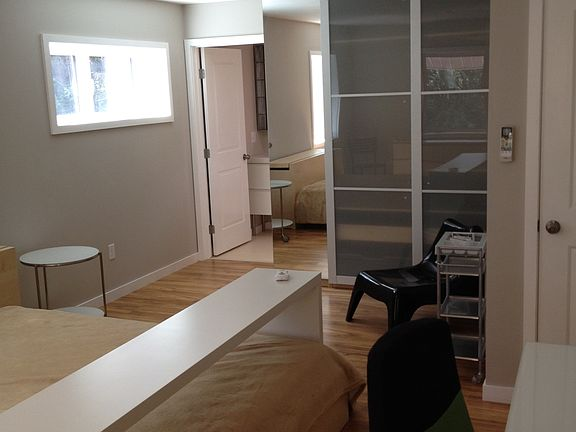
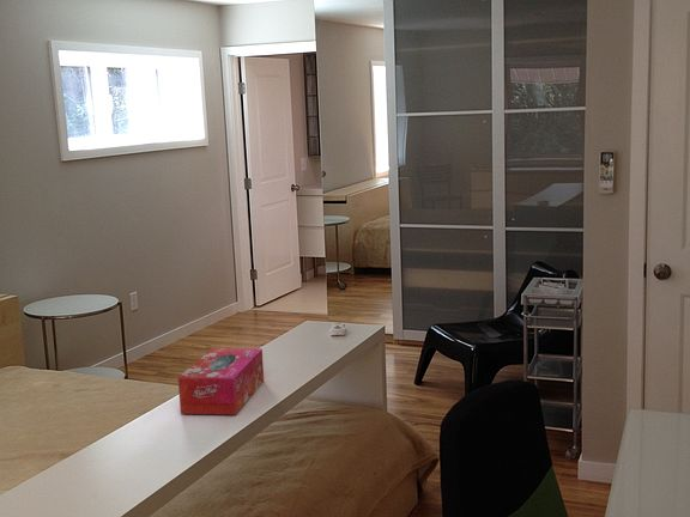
+ tissue box (223, 379)
